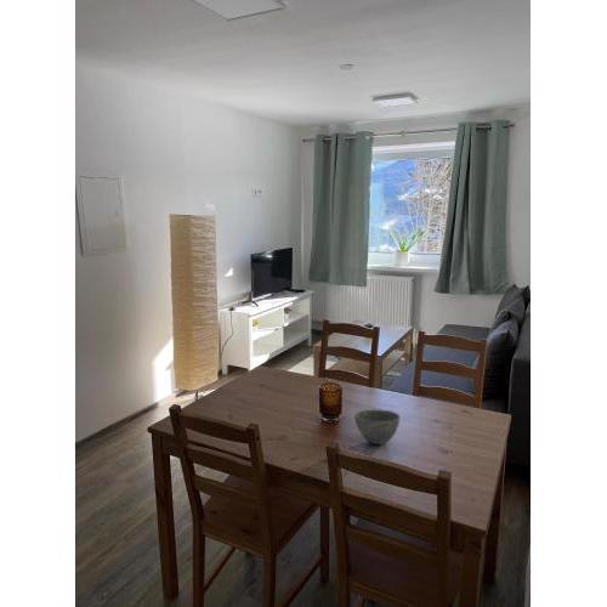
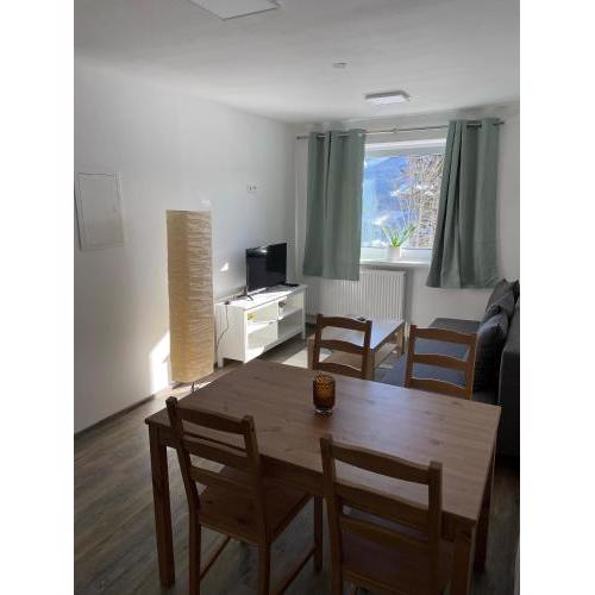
- bowl (376, 427)
